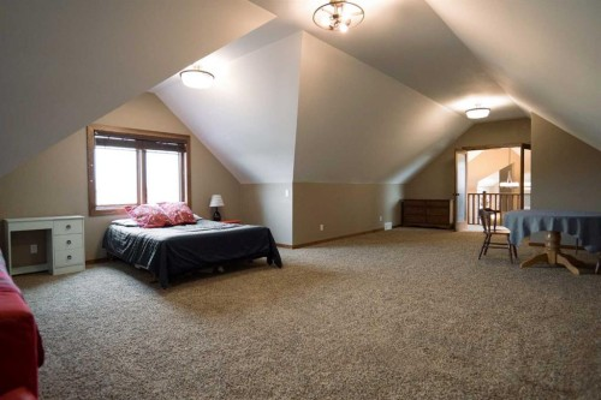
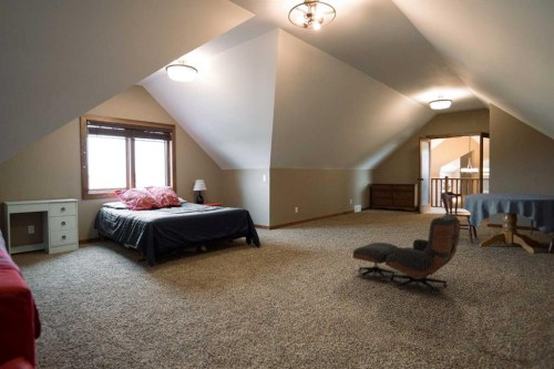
+ lounge chair (400, 247)
